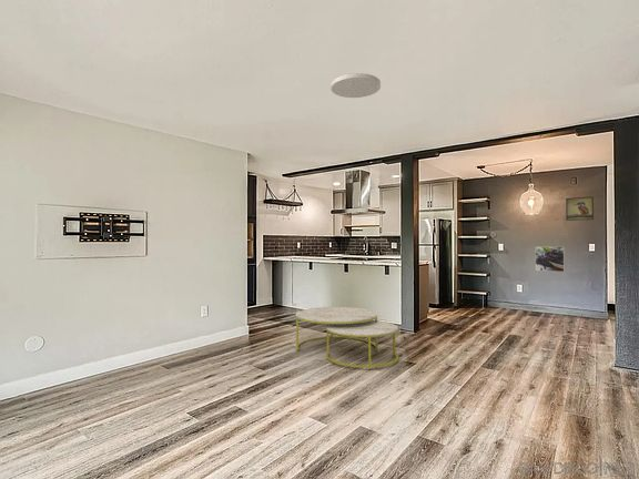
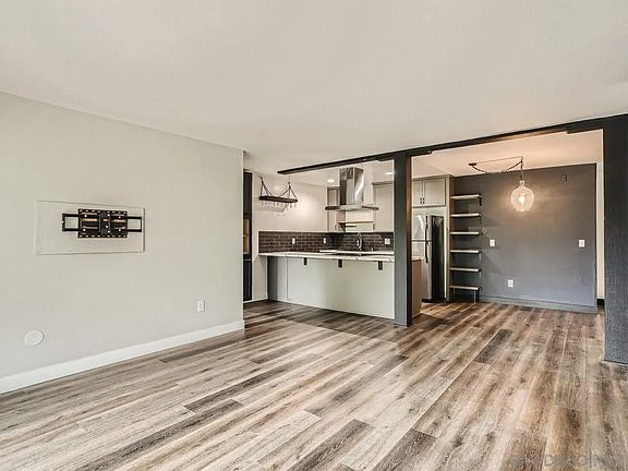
- ceiling light (355, 85)
- coffee table (346, 332)
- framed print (579, 208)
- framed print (549, 258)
